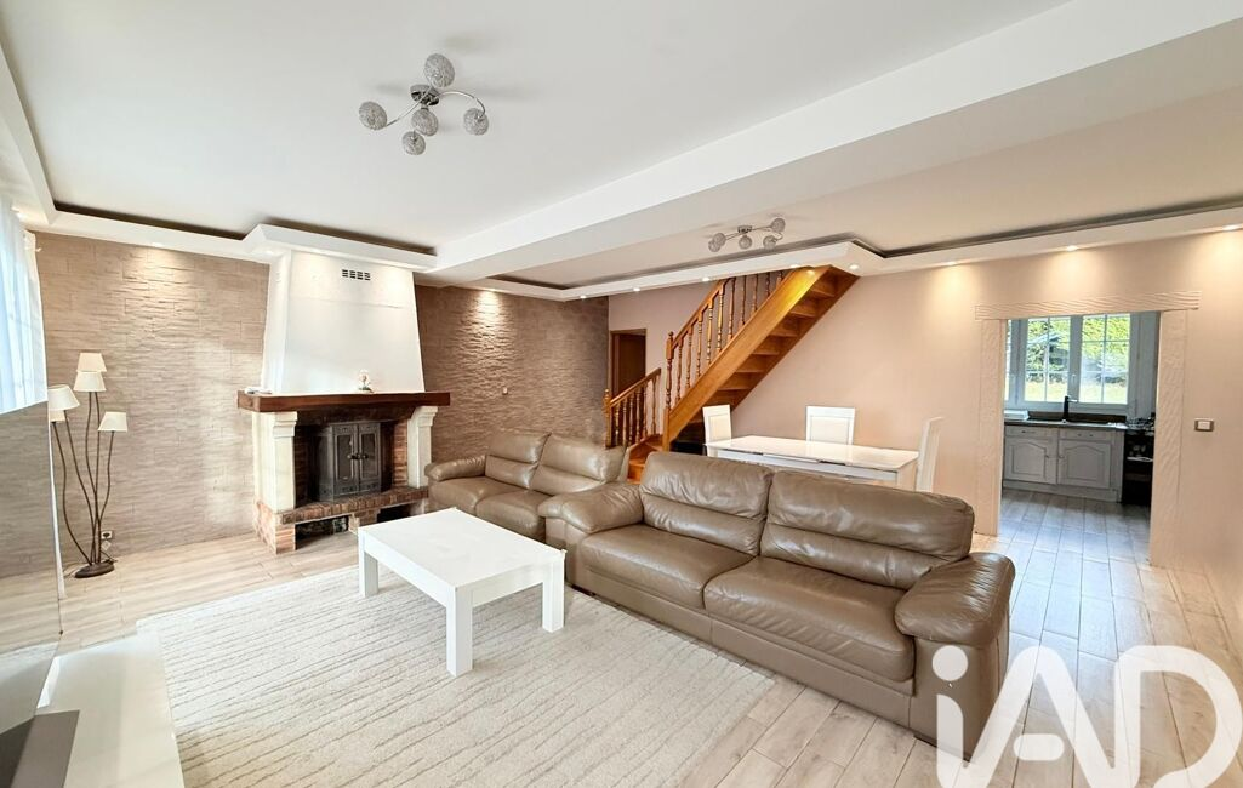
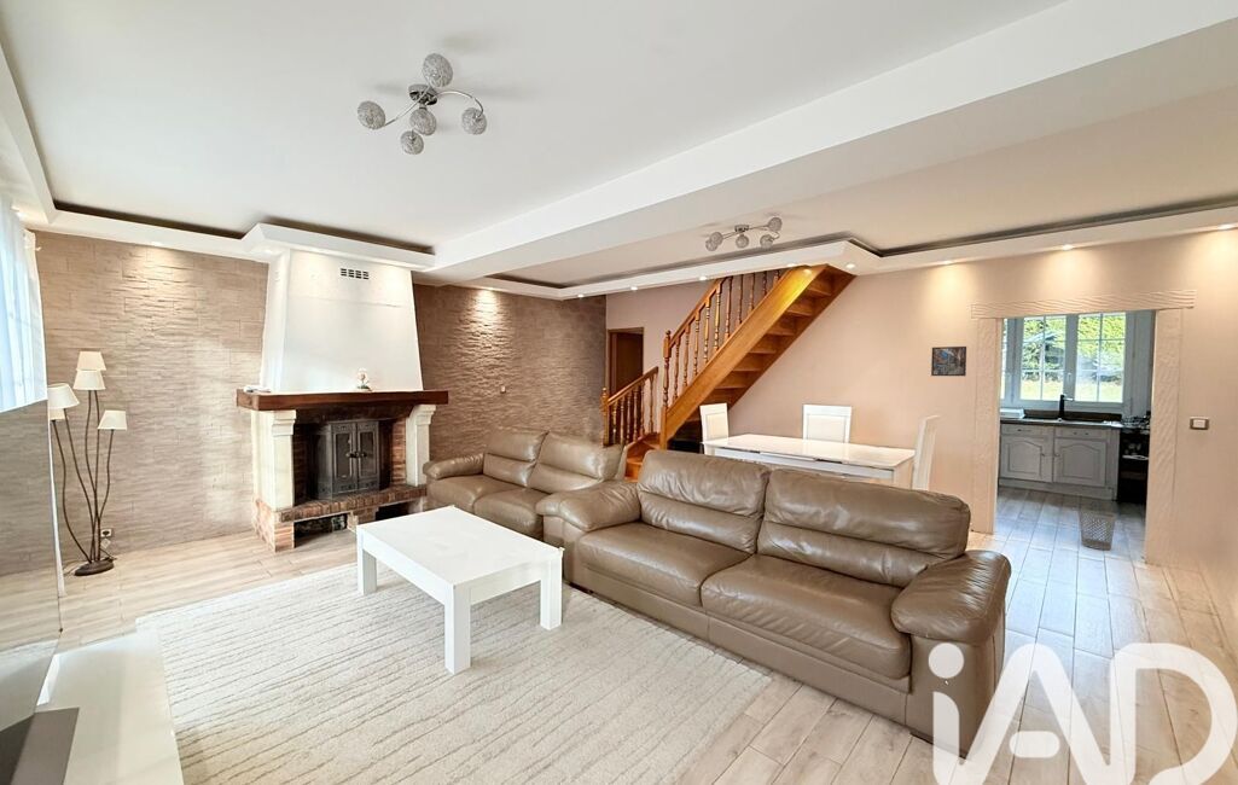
+ wastebasket (1097, 529)
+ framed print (948, 361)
